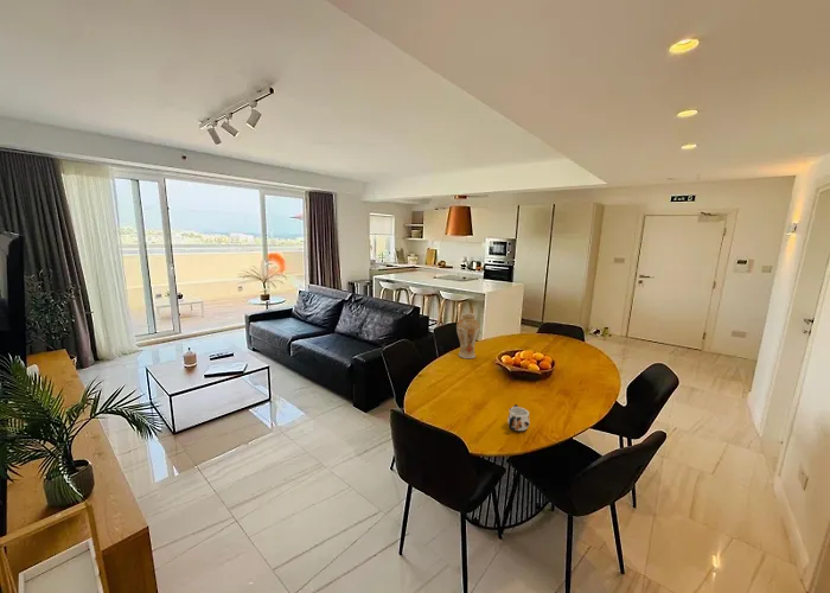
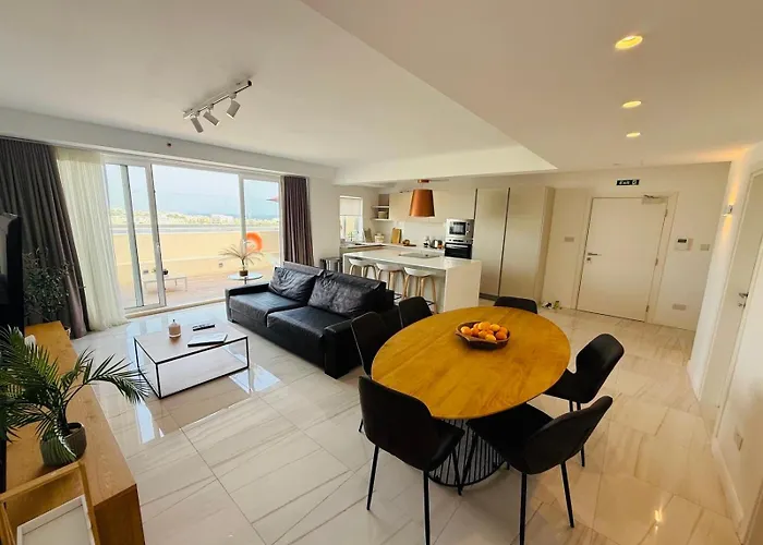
- vase (467, 334)
- mug (517, 419)
